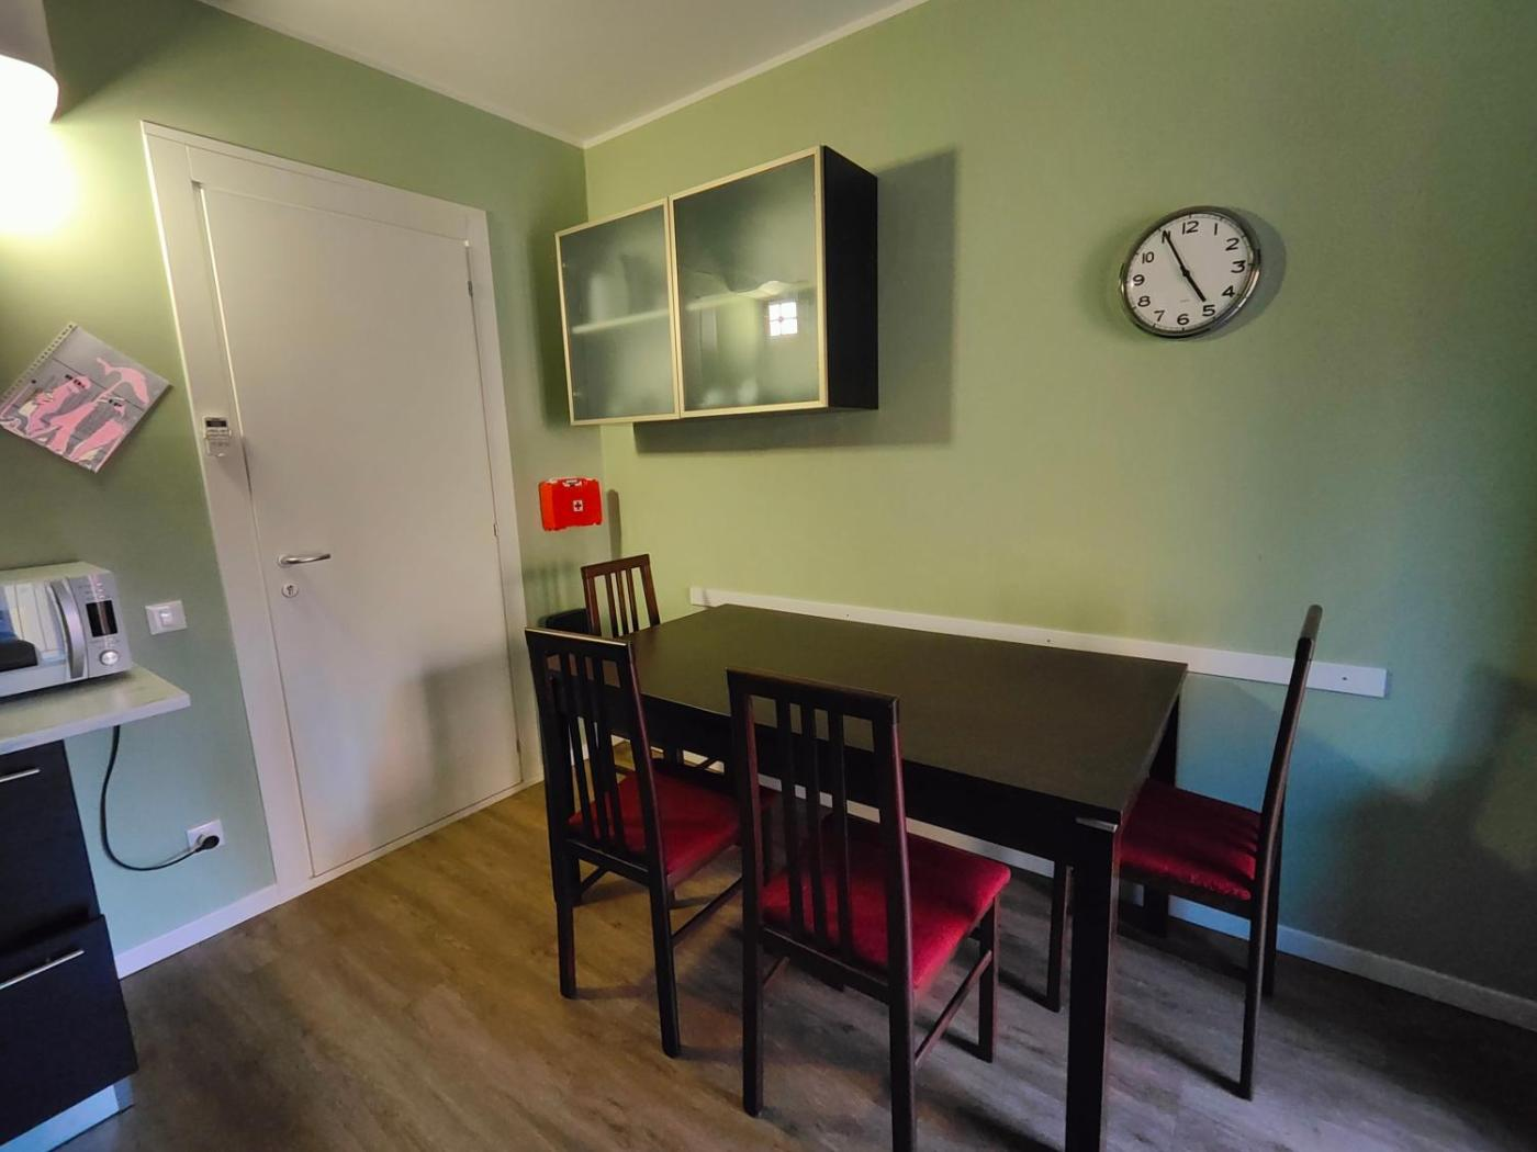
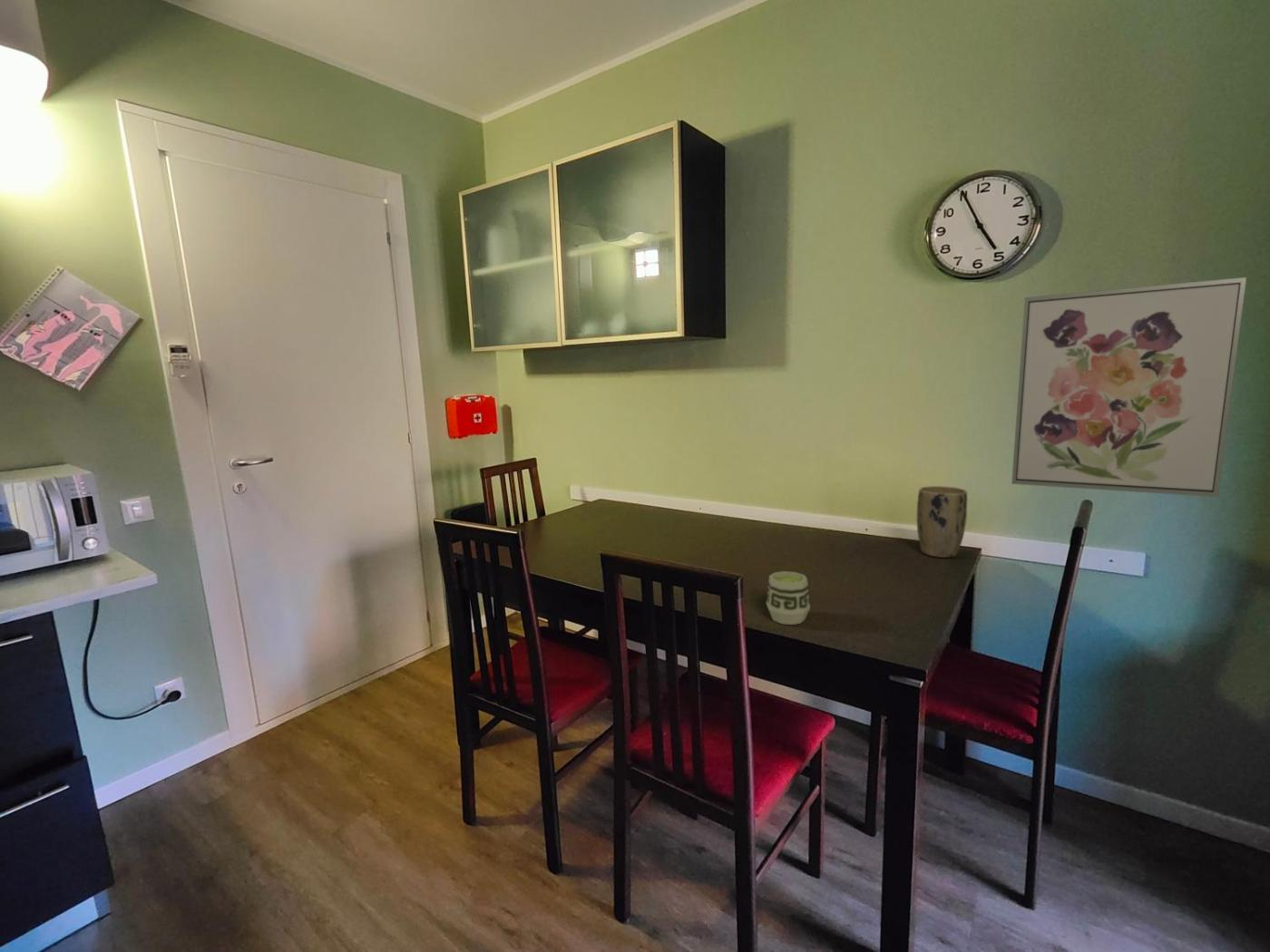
+ plant pot (941, 521)
+ cup (787, 597)
+ wall art (1116, 391)
